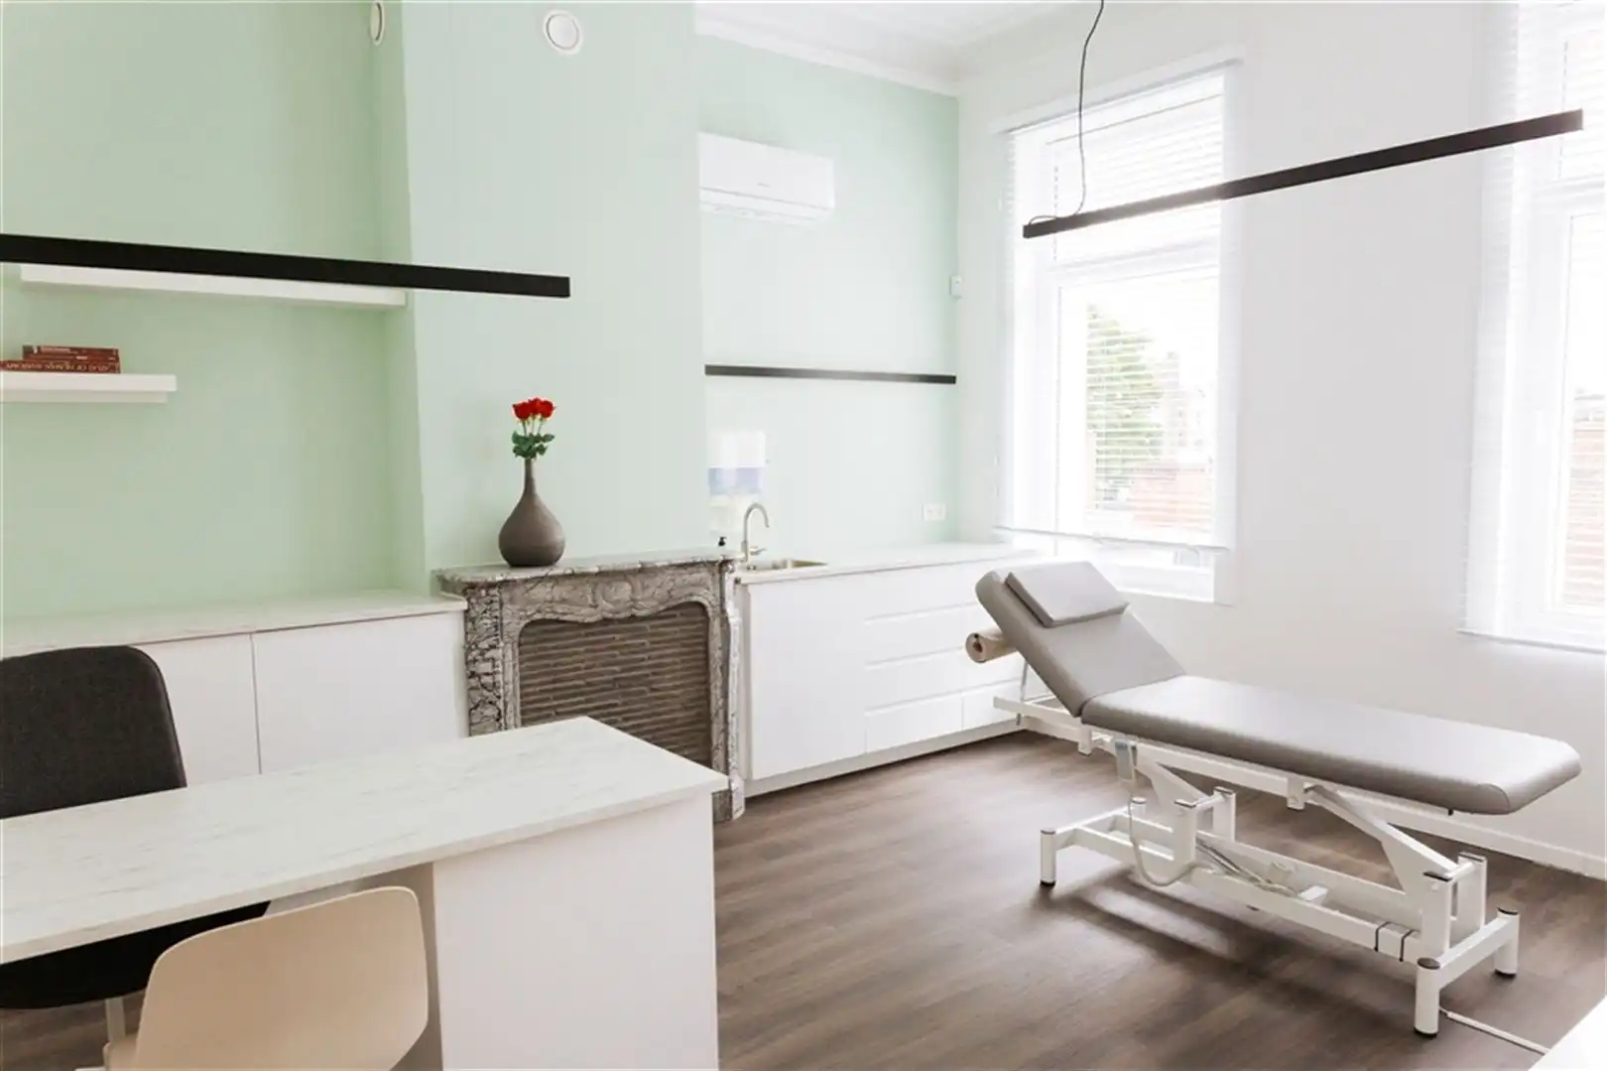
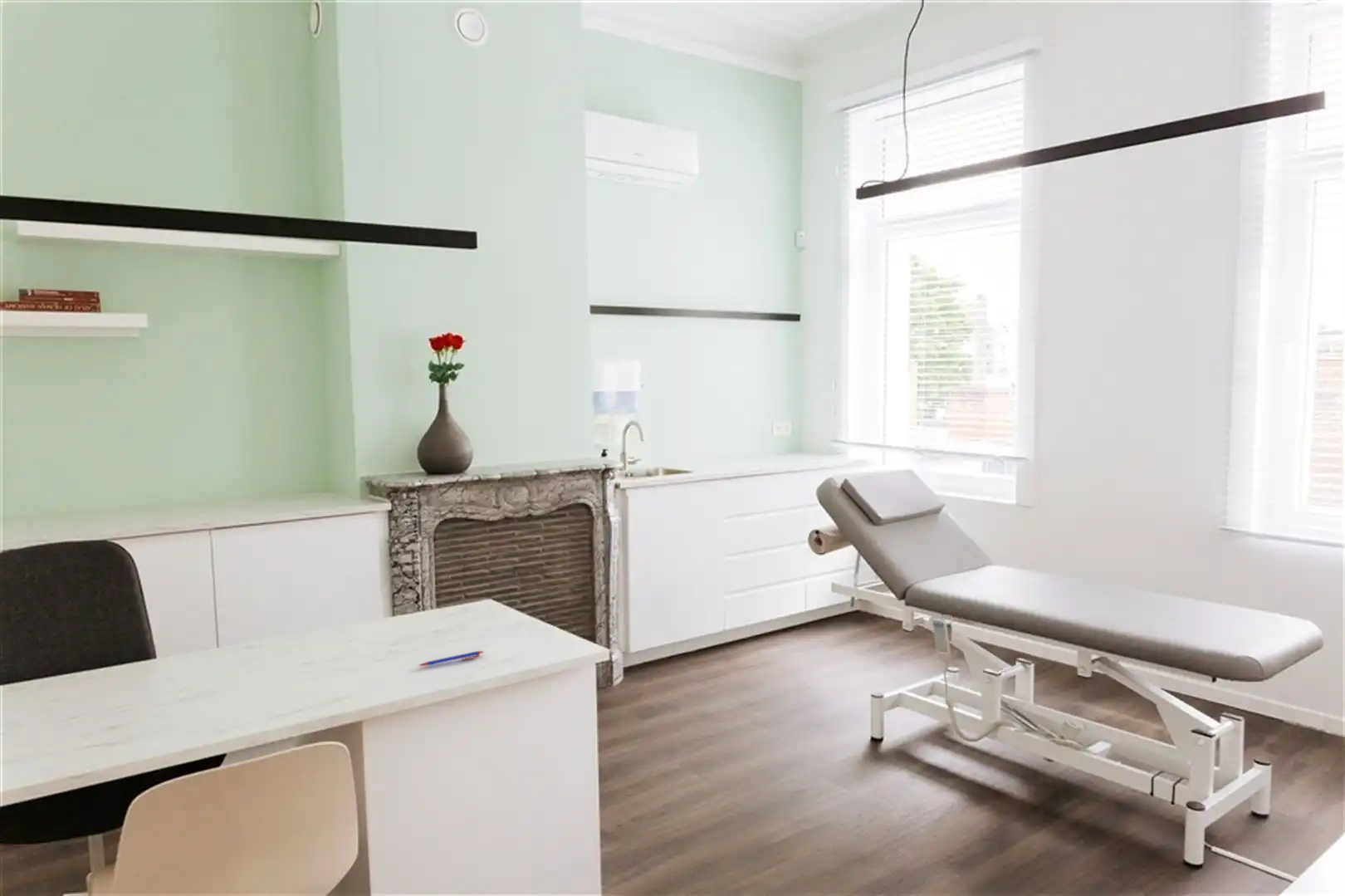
+ pen (451, 658)
